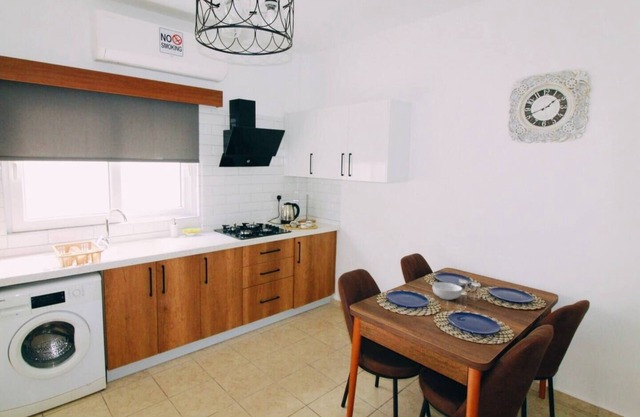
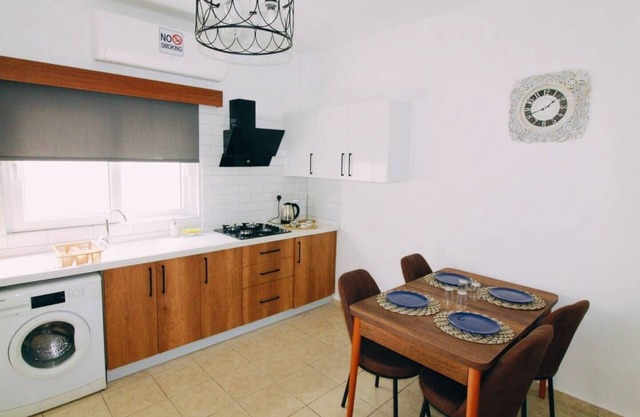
- cereal bowl (446, 292)
